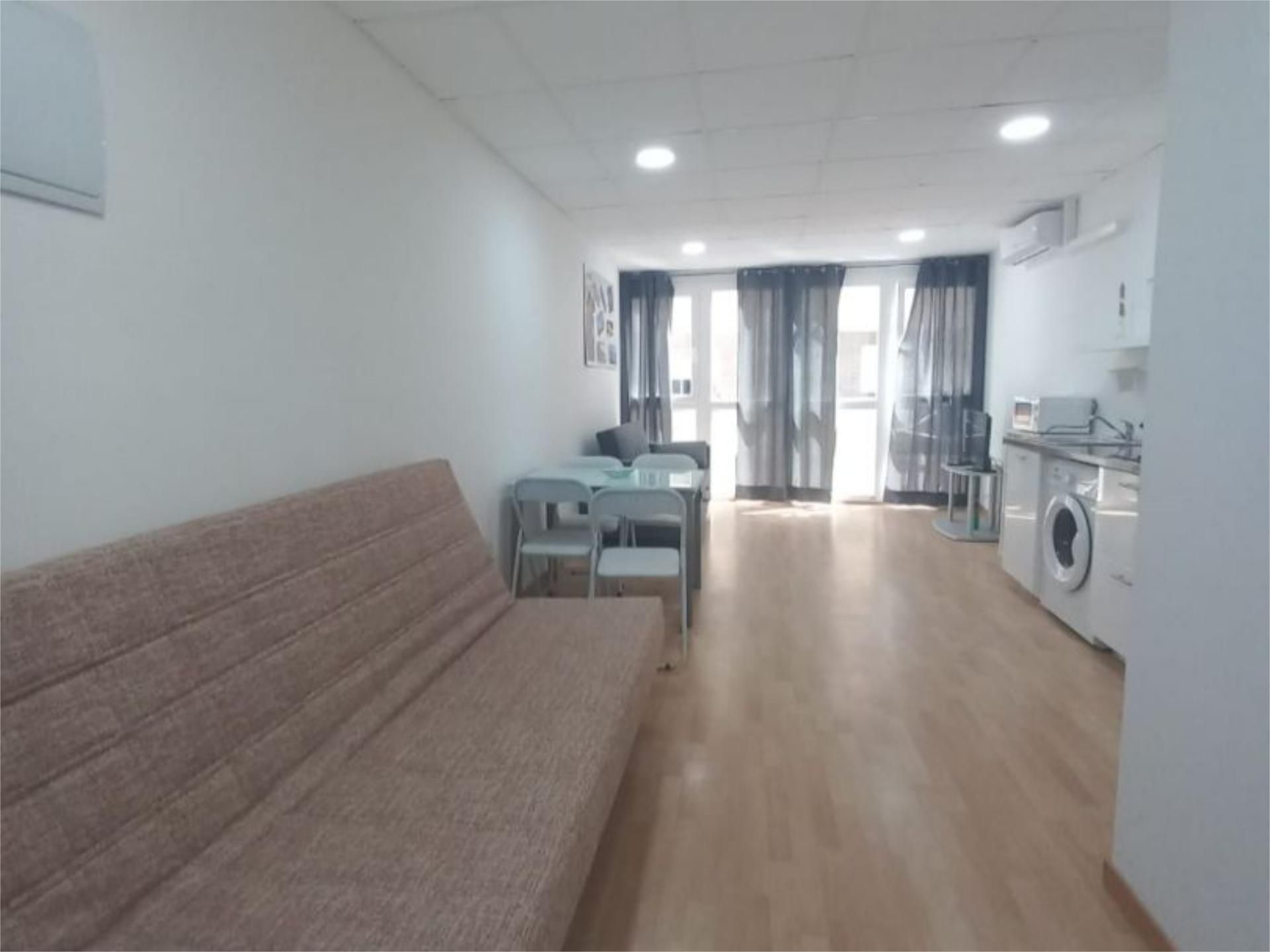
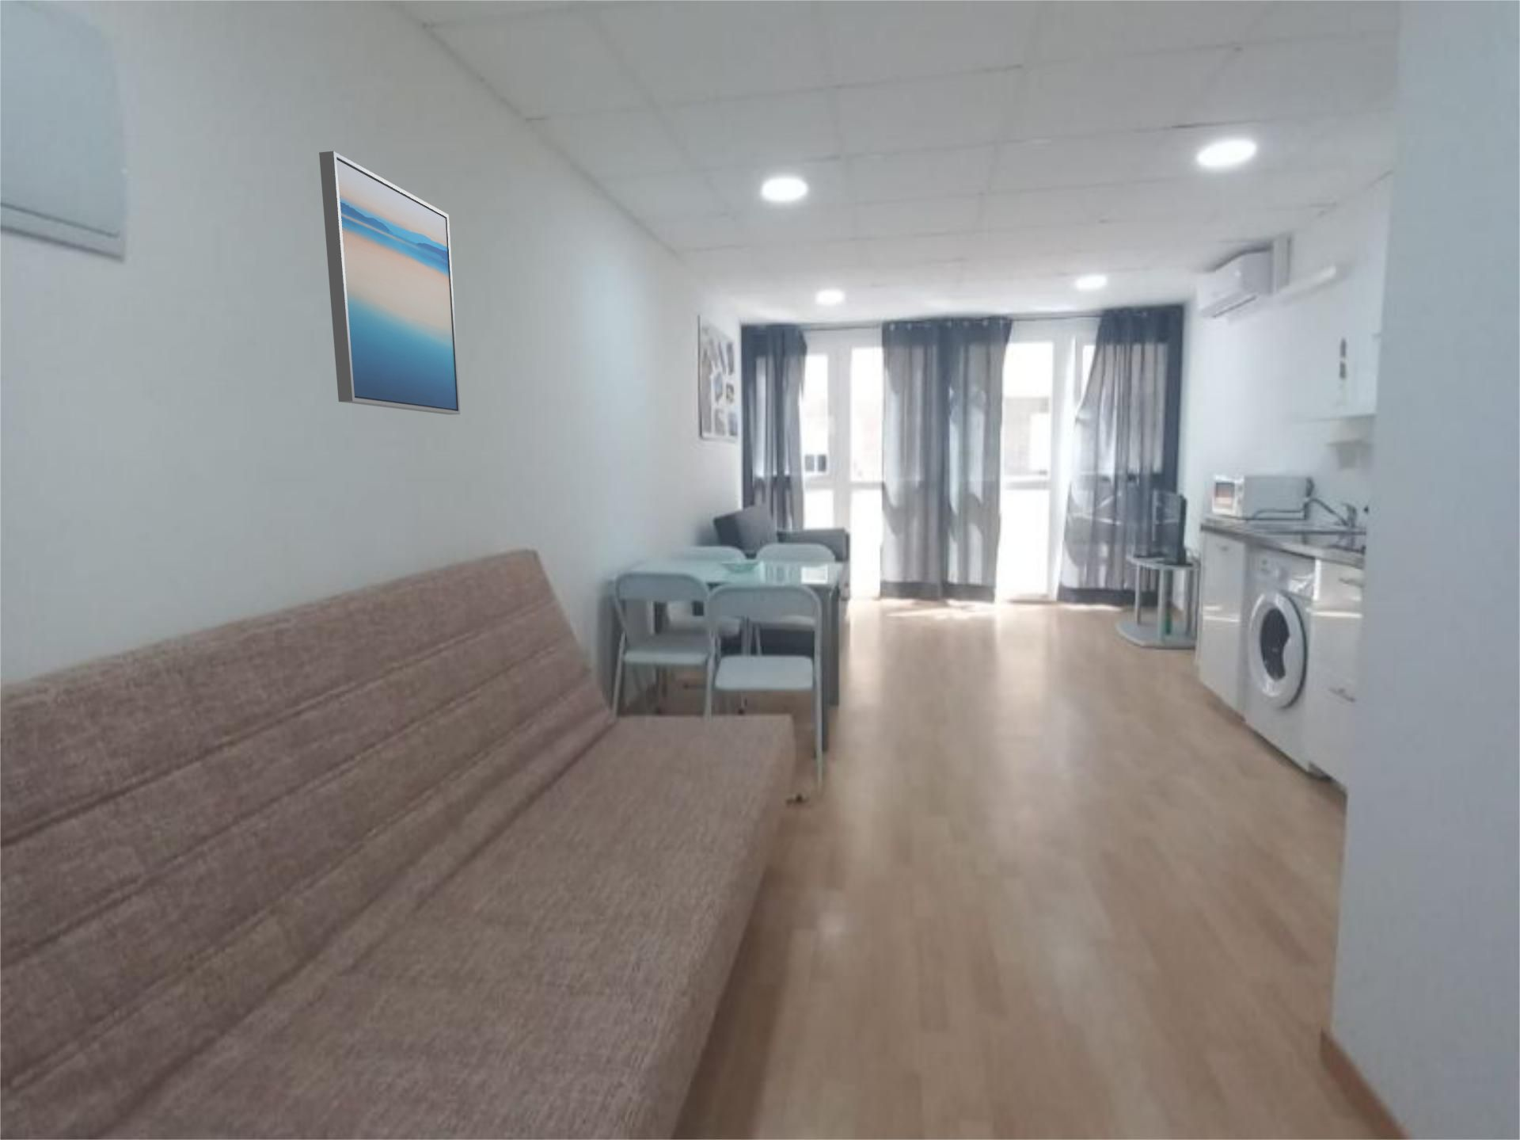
+ wall art (399, 299)
